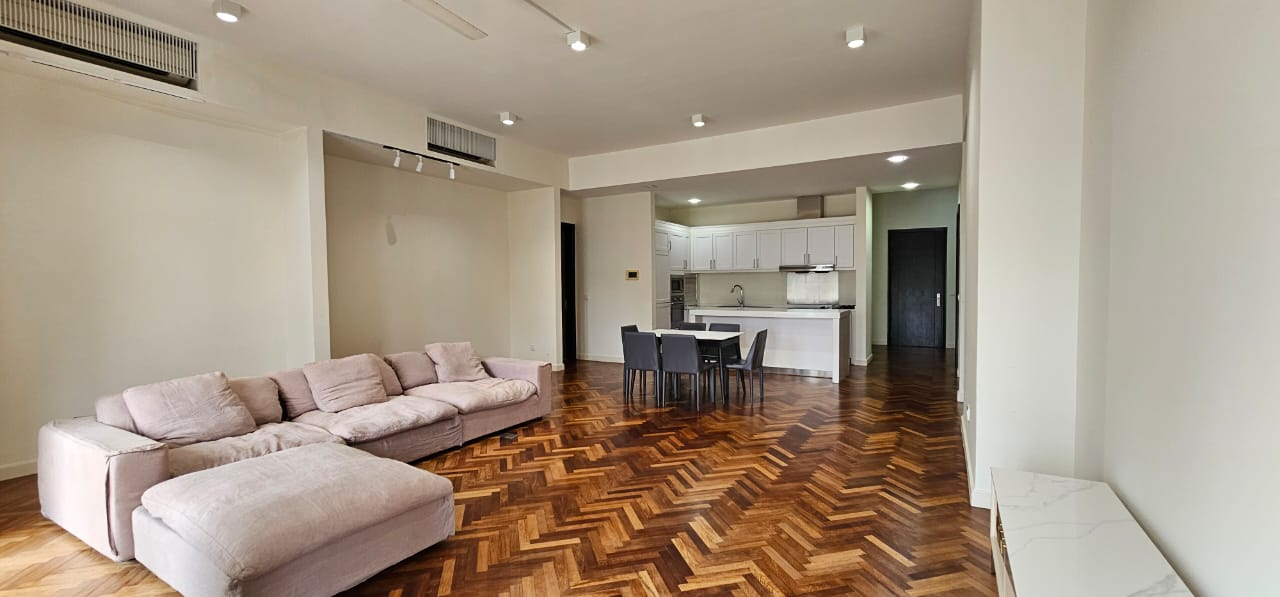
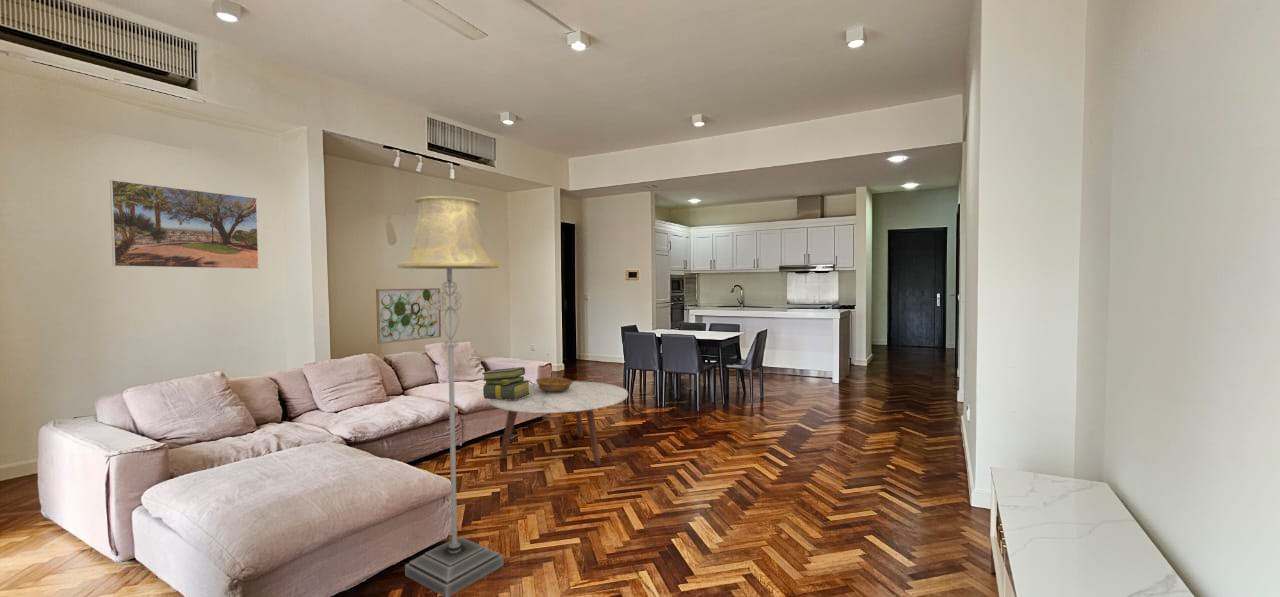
+ floor lamp (452, 387)
+ coffee table (557, 412)
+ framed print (191, 228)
+ wall art (411, 314)
+ stack of books (505, 382)
+ decorative bowl (554, 385)
